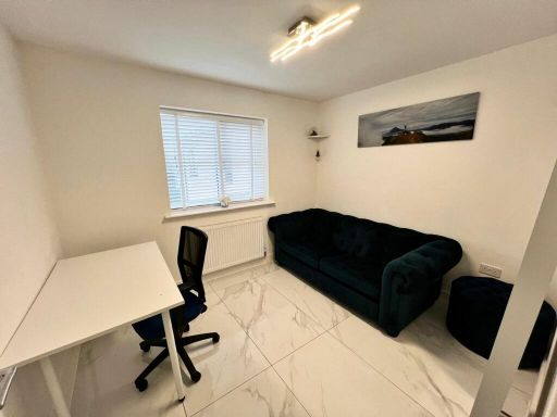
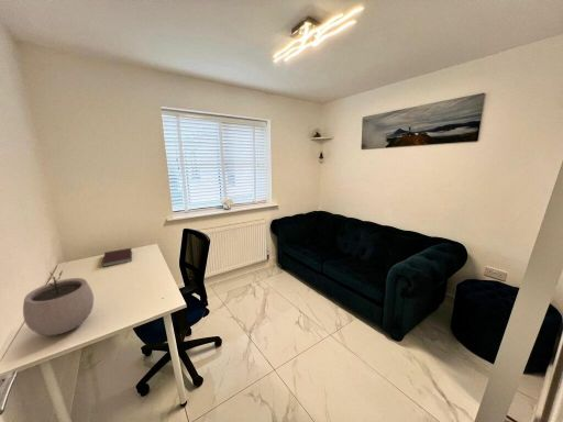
+ plant pot (59, 300)
+ notebook (118, 256)
